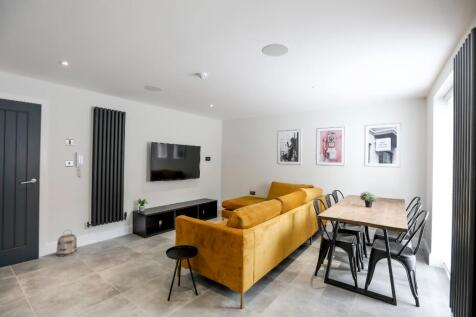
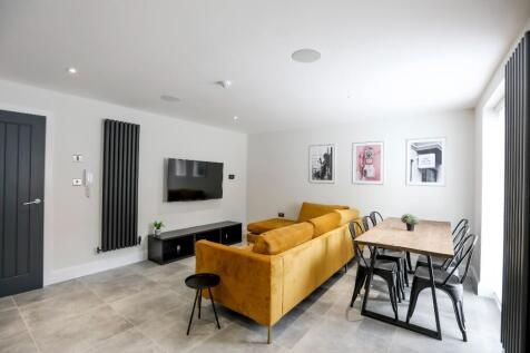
- basket (67, 241)
